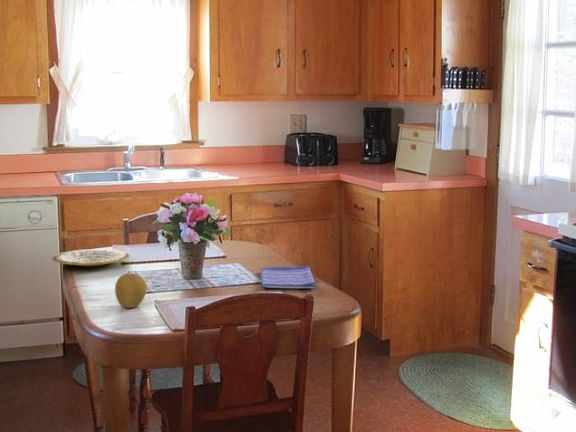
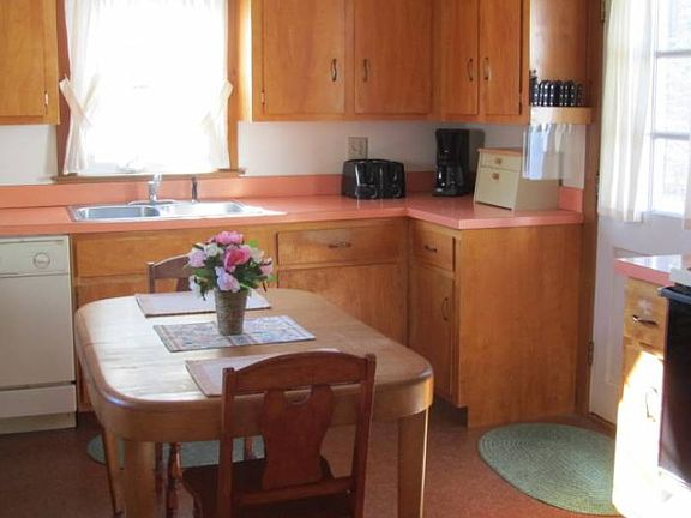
- fruit (131, 290)
- plate (91, 260)
- dish towel (287, 276)
